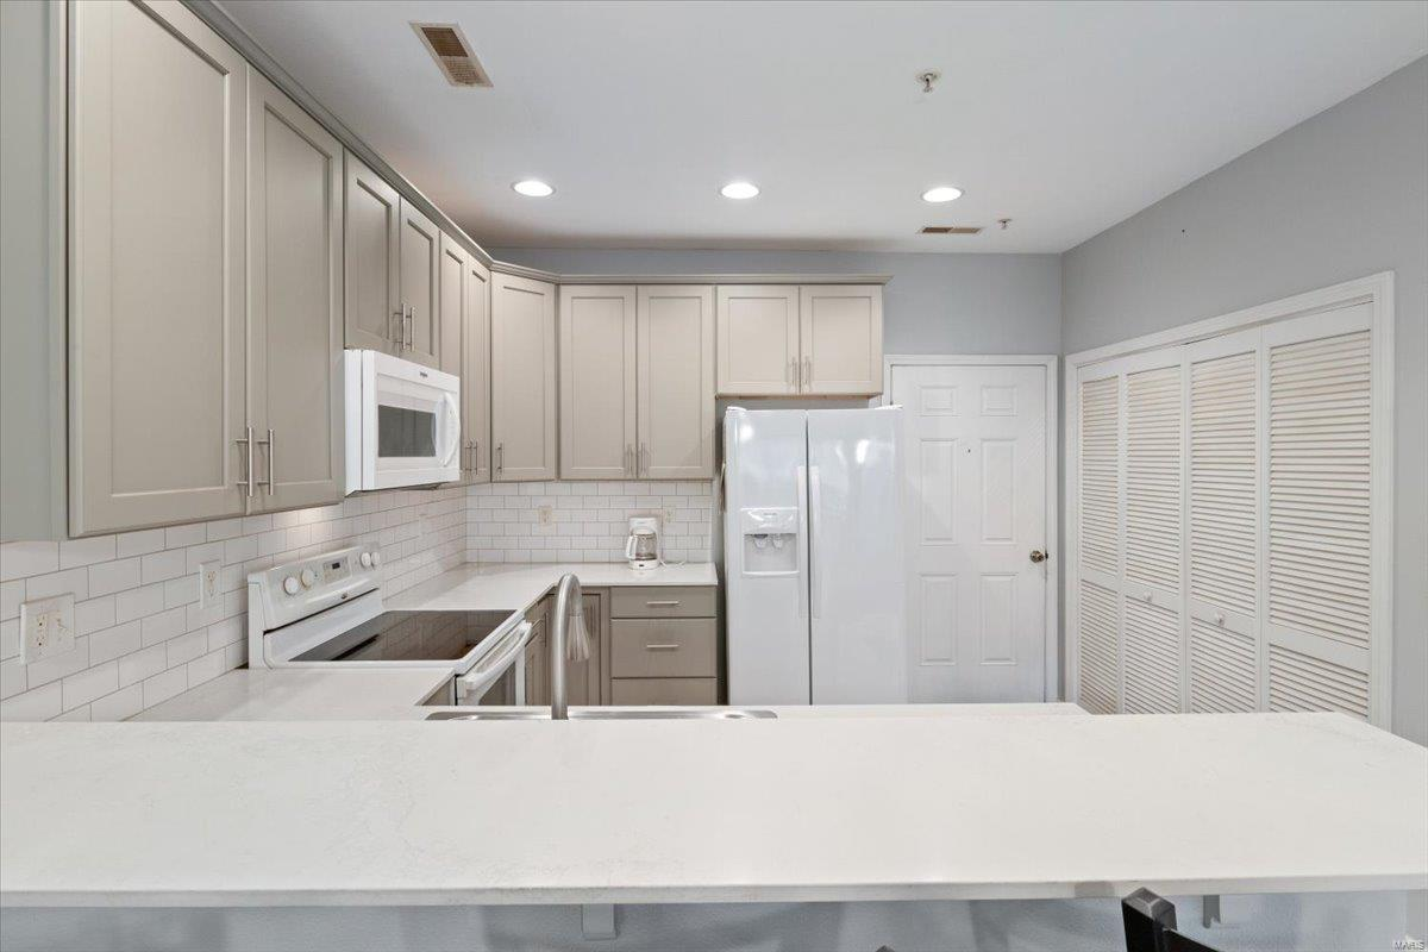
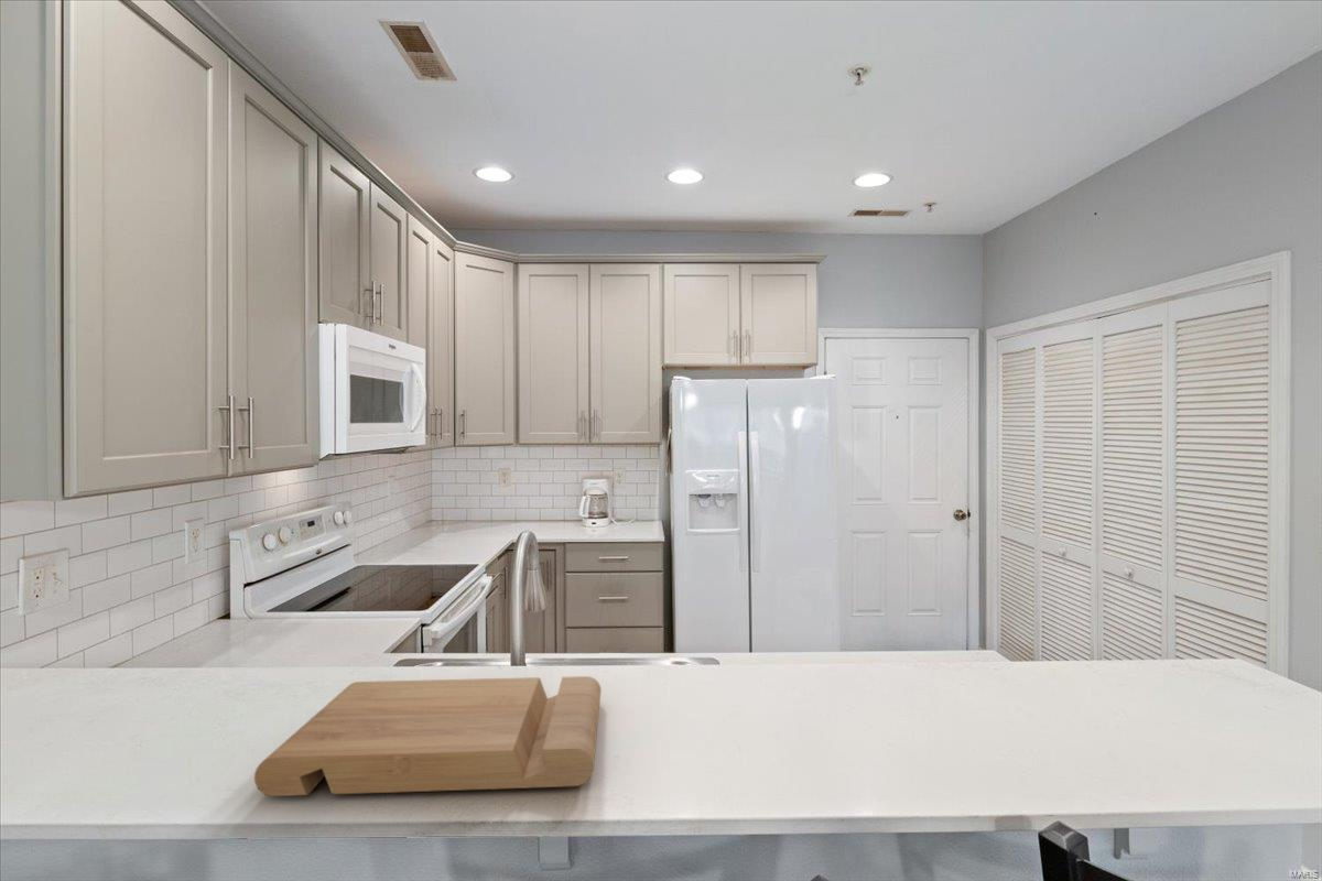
+ cutting board (453, 727)
